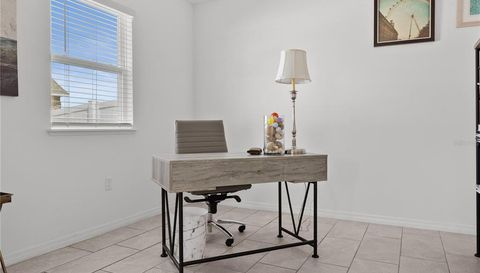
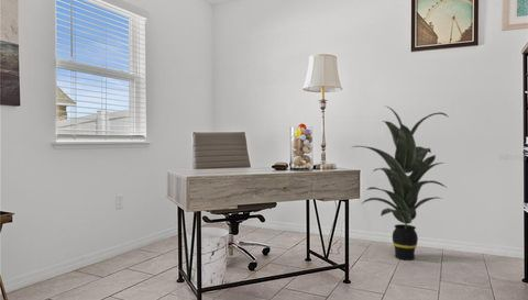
+ indoor plant (399, 180)
